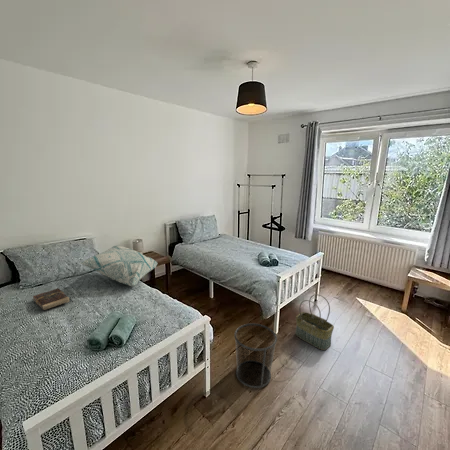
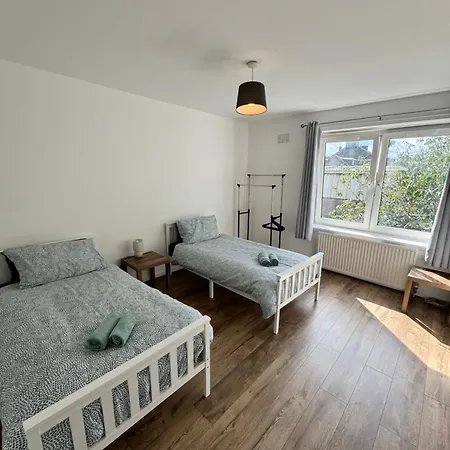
- decorative pillow (122, 264)
- basket (314, 319)
- book (51, 298)
- waste bin (254, 354)
